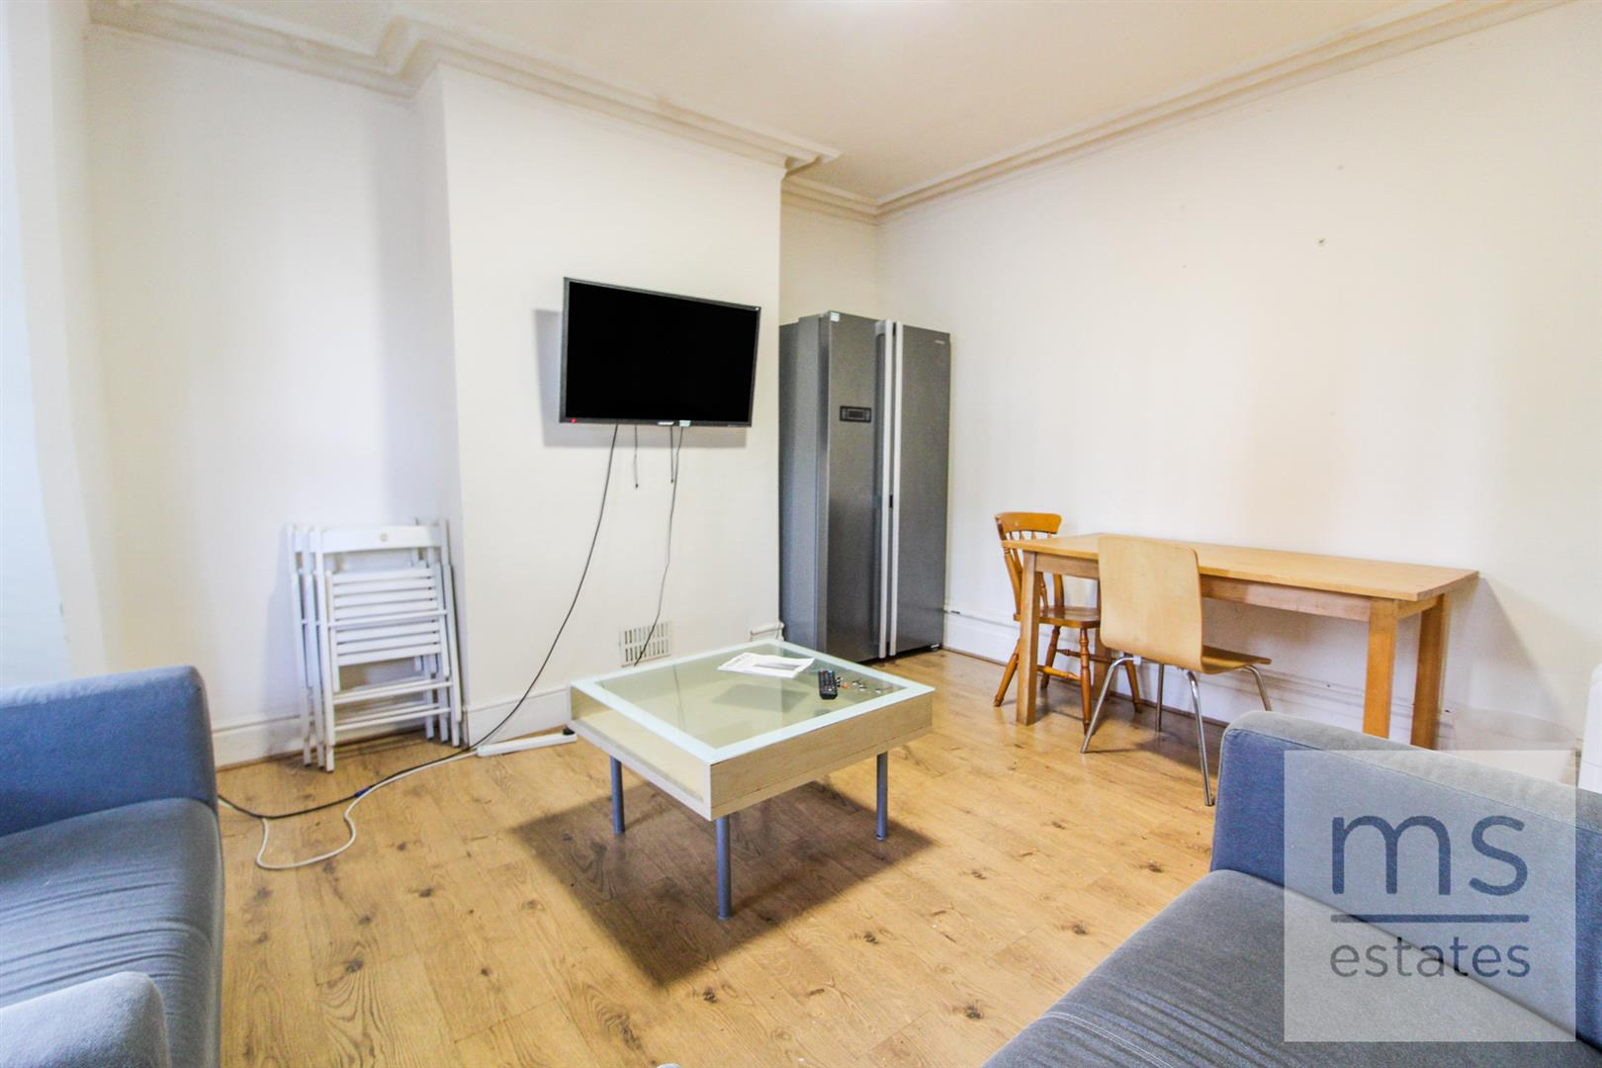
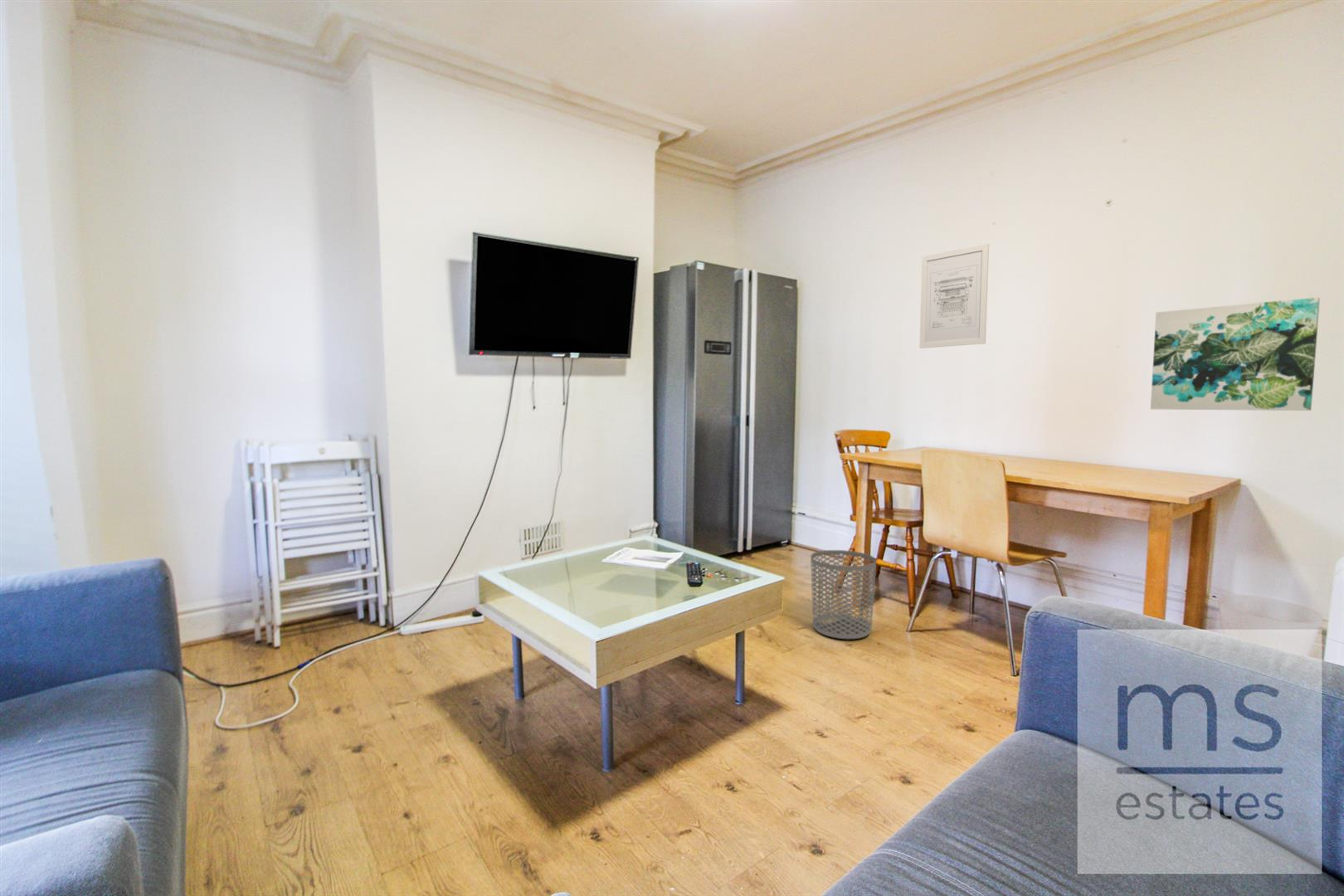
+ waste bin (842, 593)
+ wall art (952, 298)
+ wall art (1228, 358)
